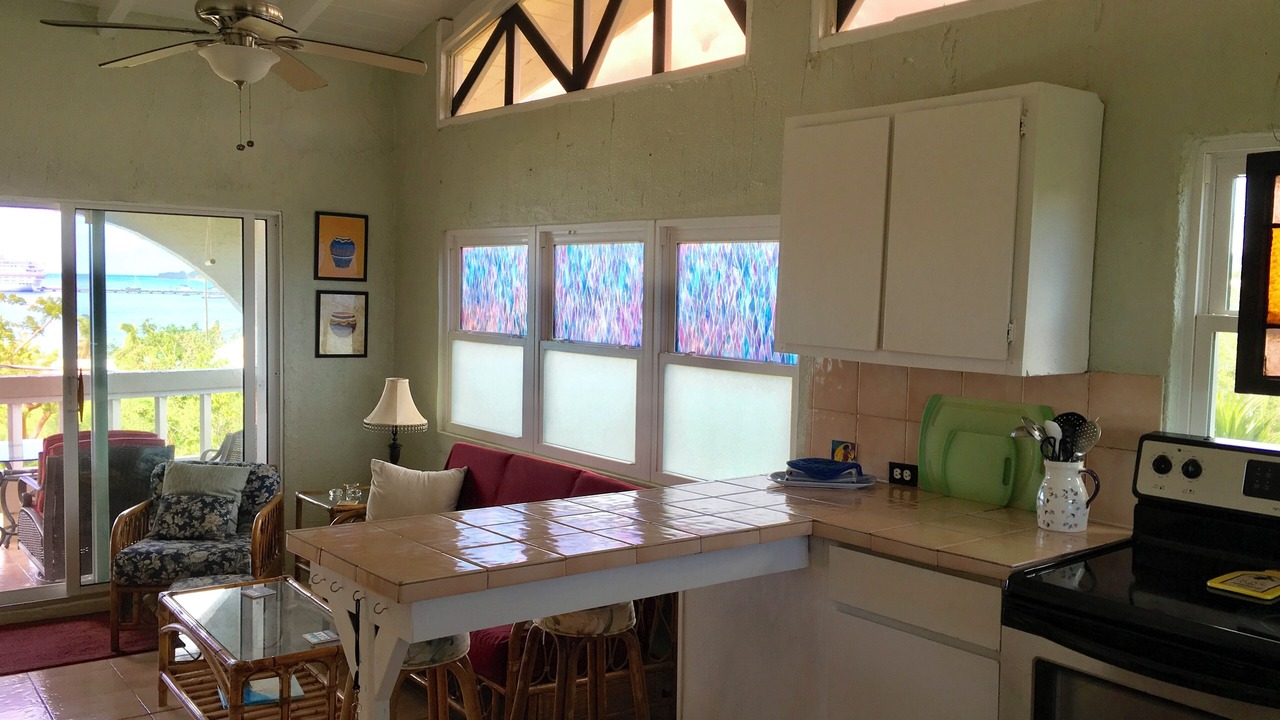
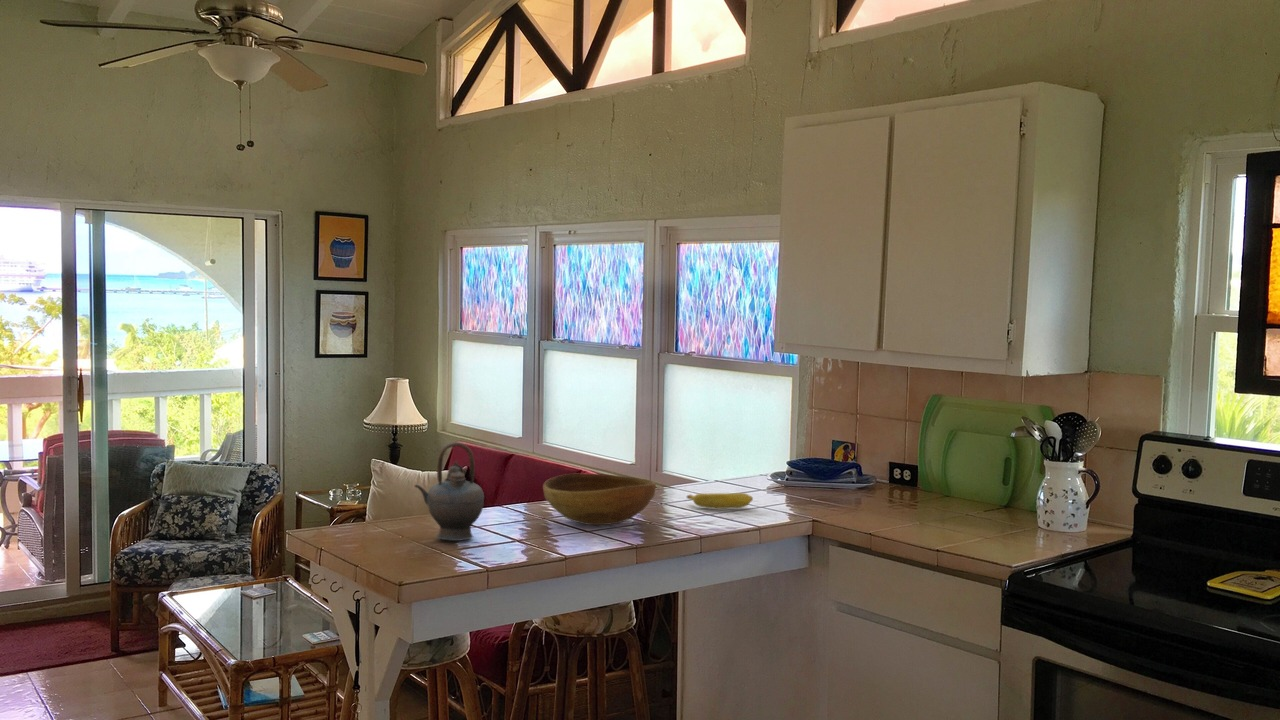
+ banana (721, 499)
+ bowl (599, 499)
+ teapot (449, 490)
